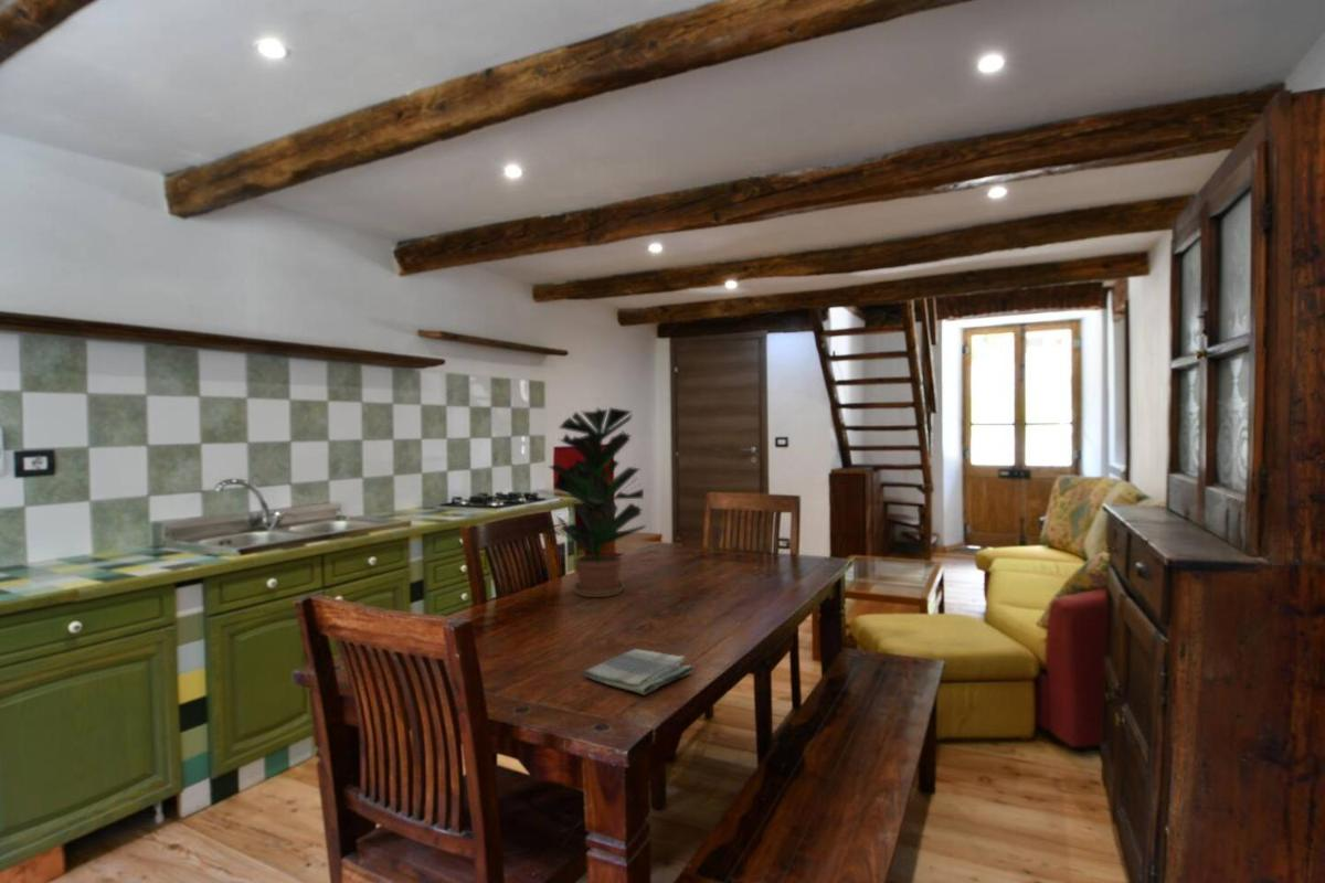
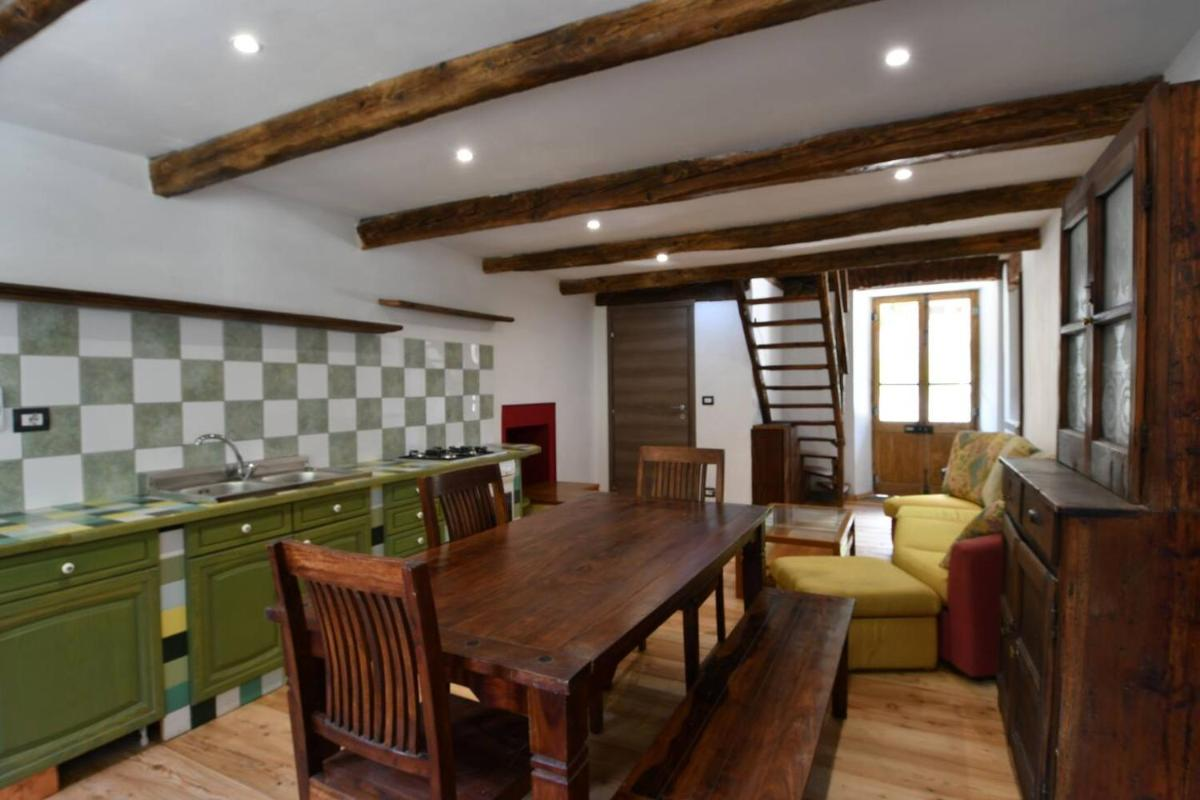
- dish towel (639, 668)
- potted plant (604, 500)
